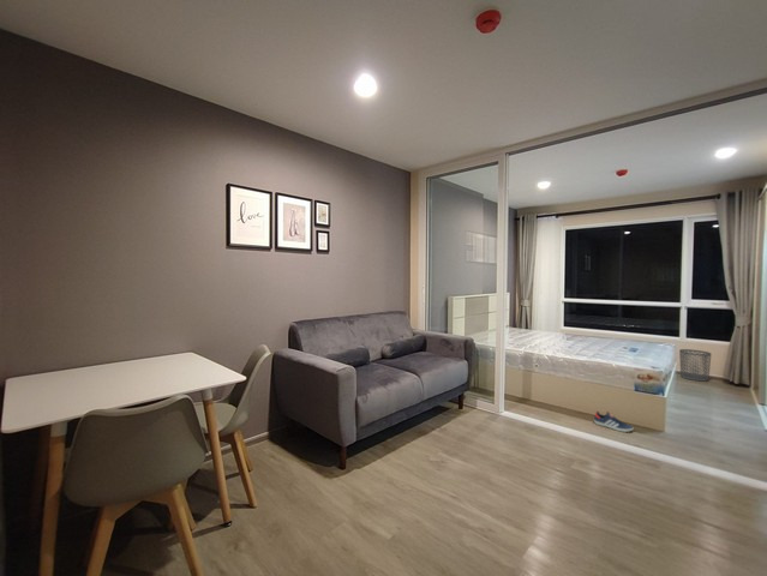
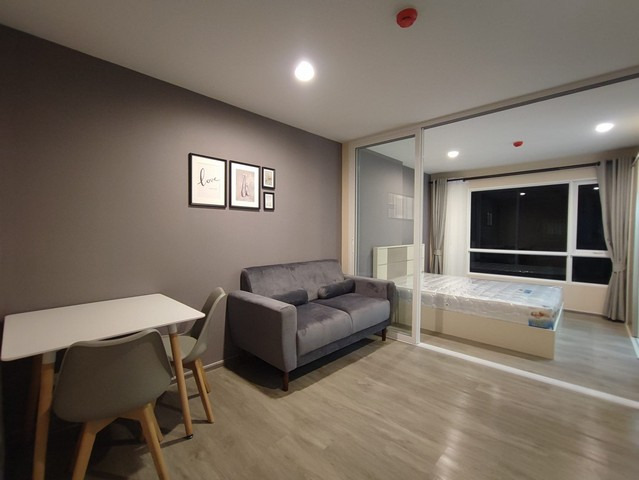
- waste bin (694, 365)
- sneaker (612, 420)
